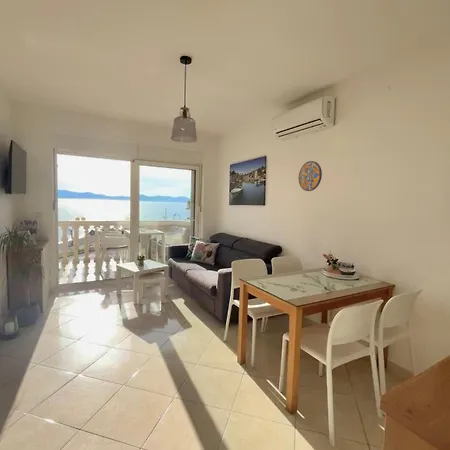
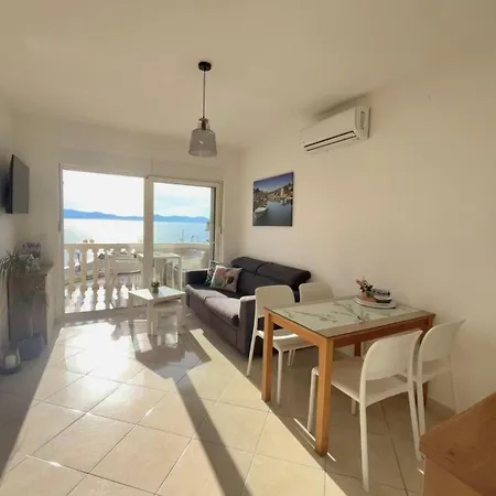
- manhole cover (309, 176)
